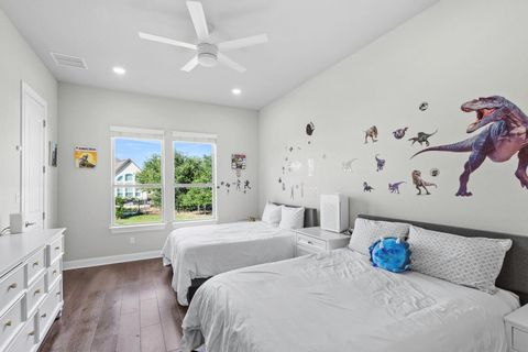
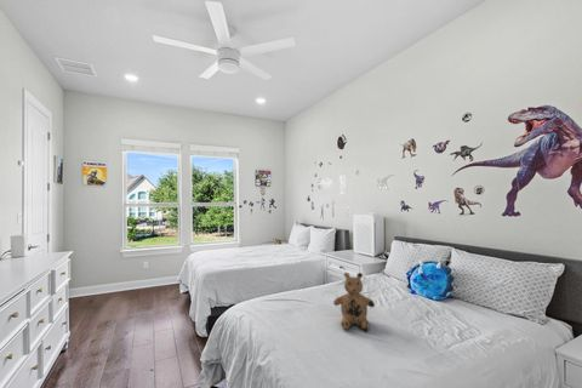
+ teddy bear (354, 299)
